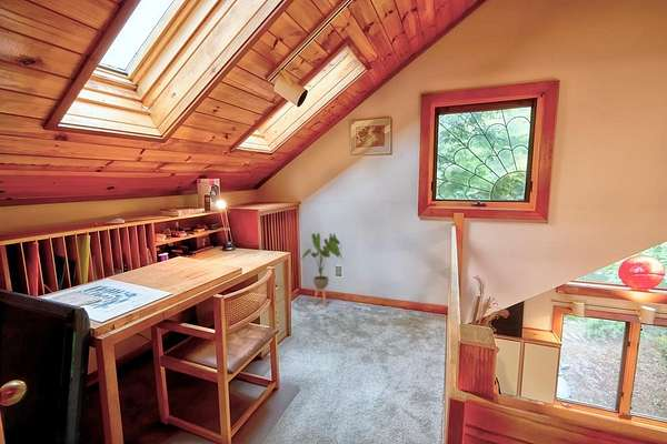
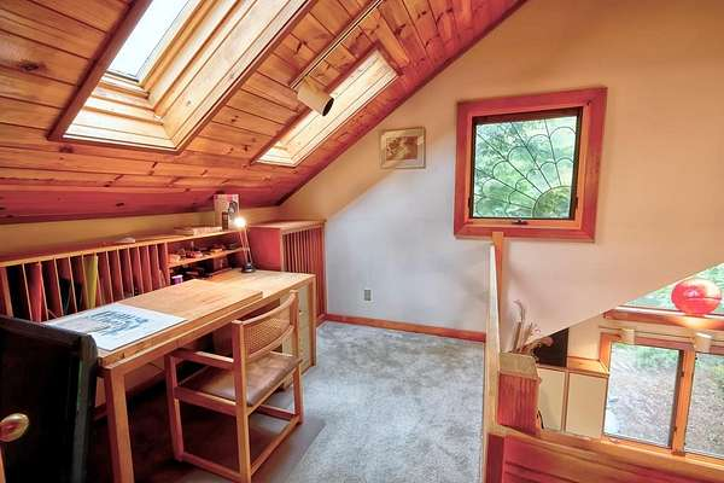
- house plant (322, 269)
